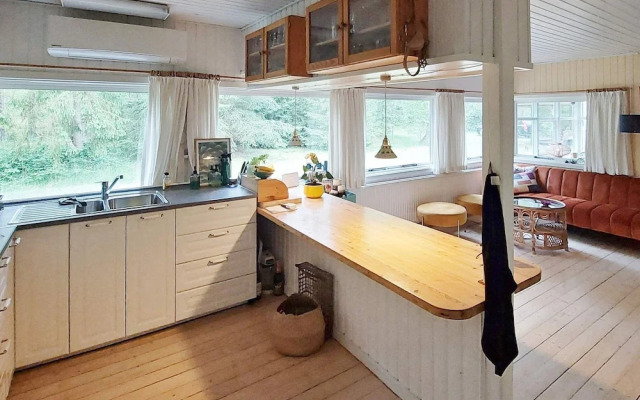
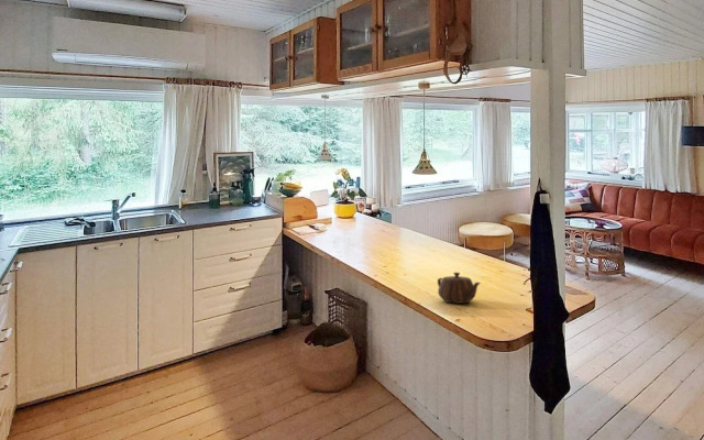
+ teapot (458, 286)
